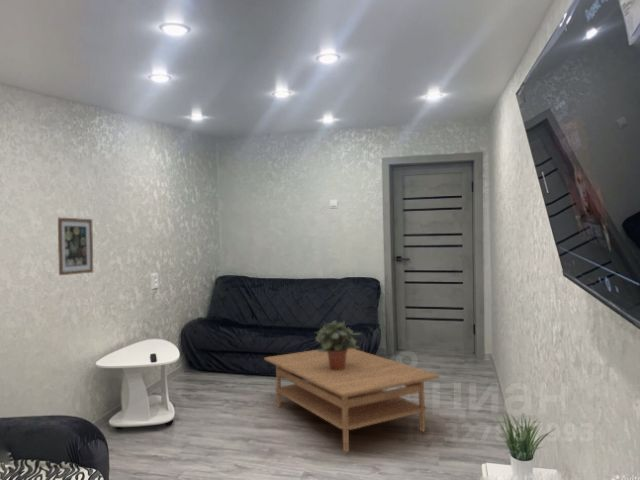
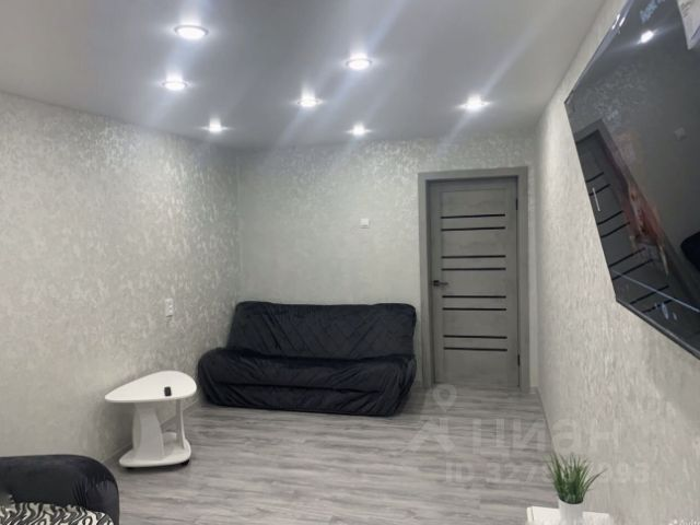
- wall art (76, 246)
- potted plant (337, 343)
- coffee table (344, 392)
